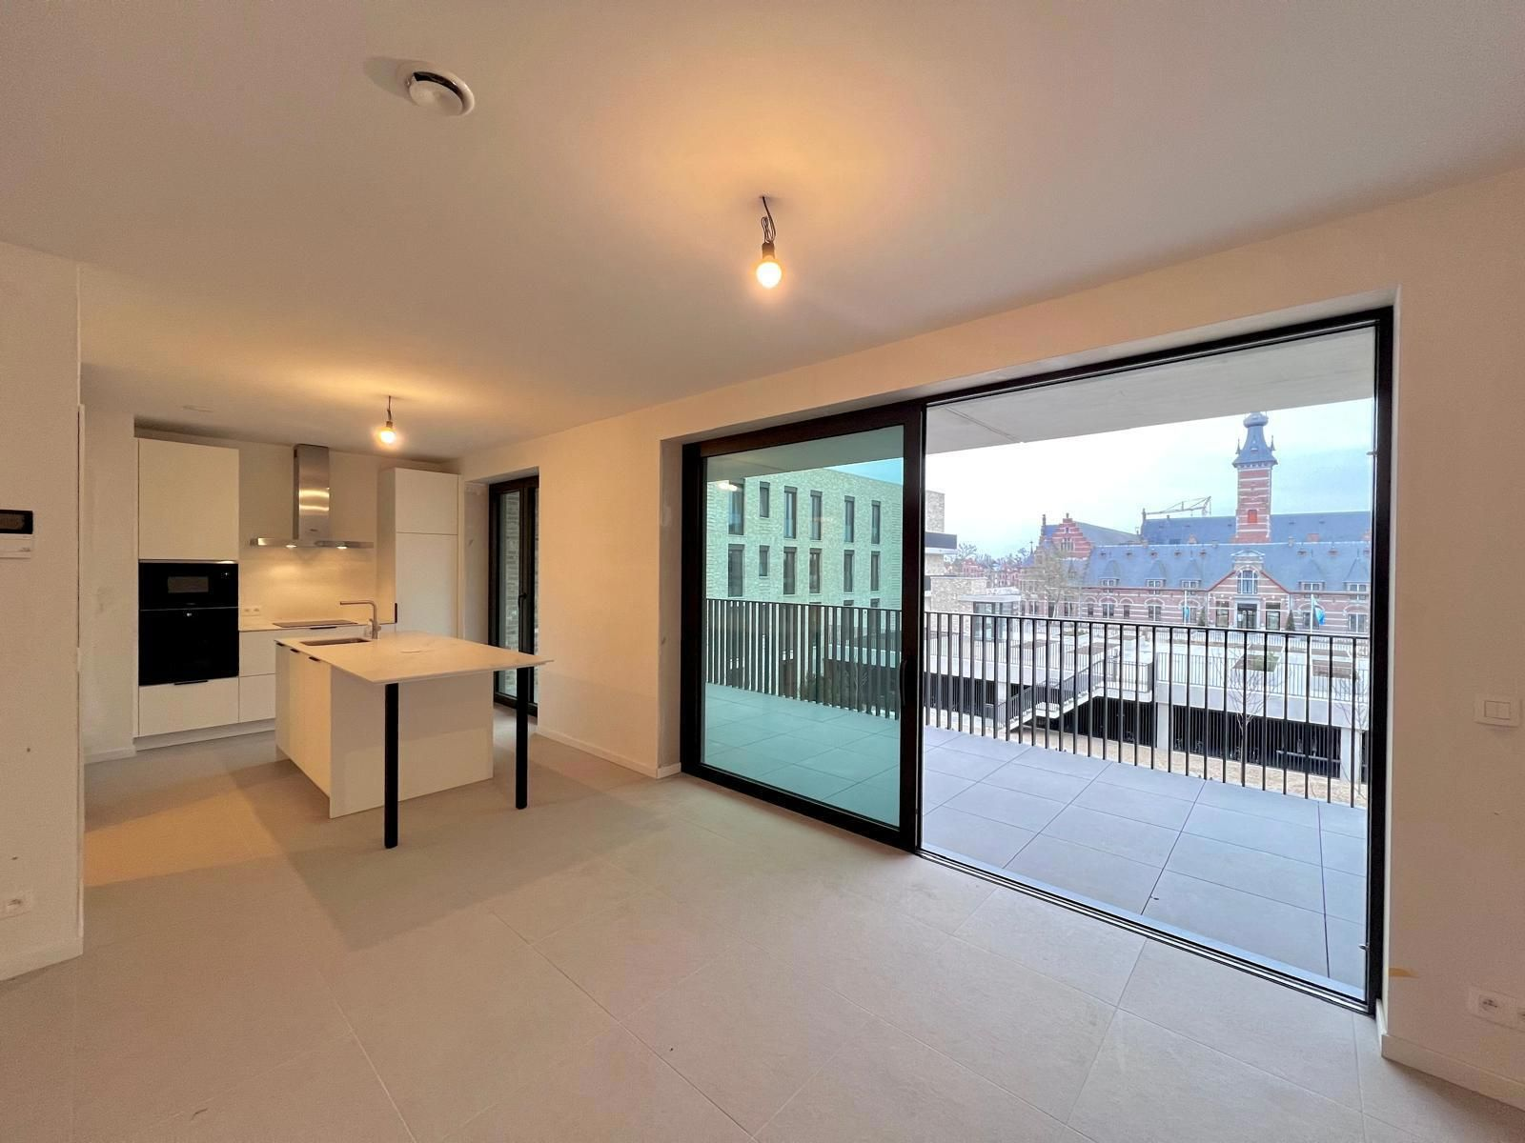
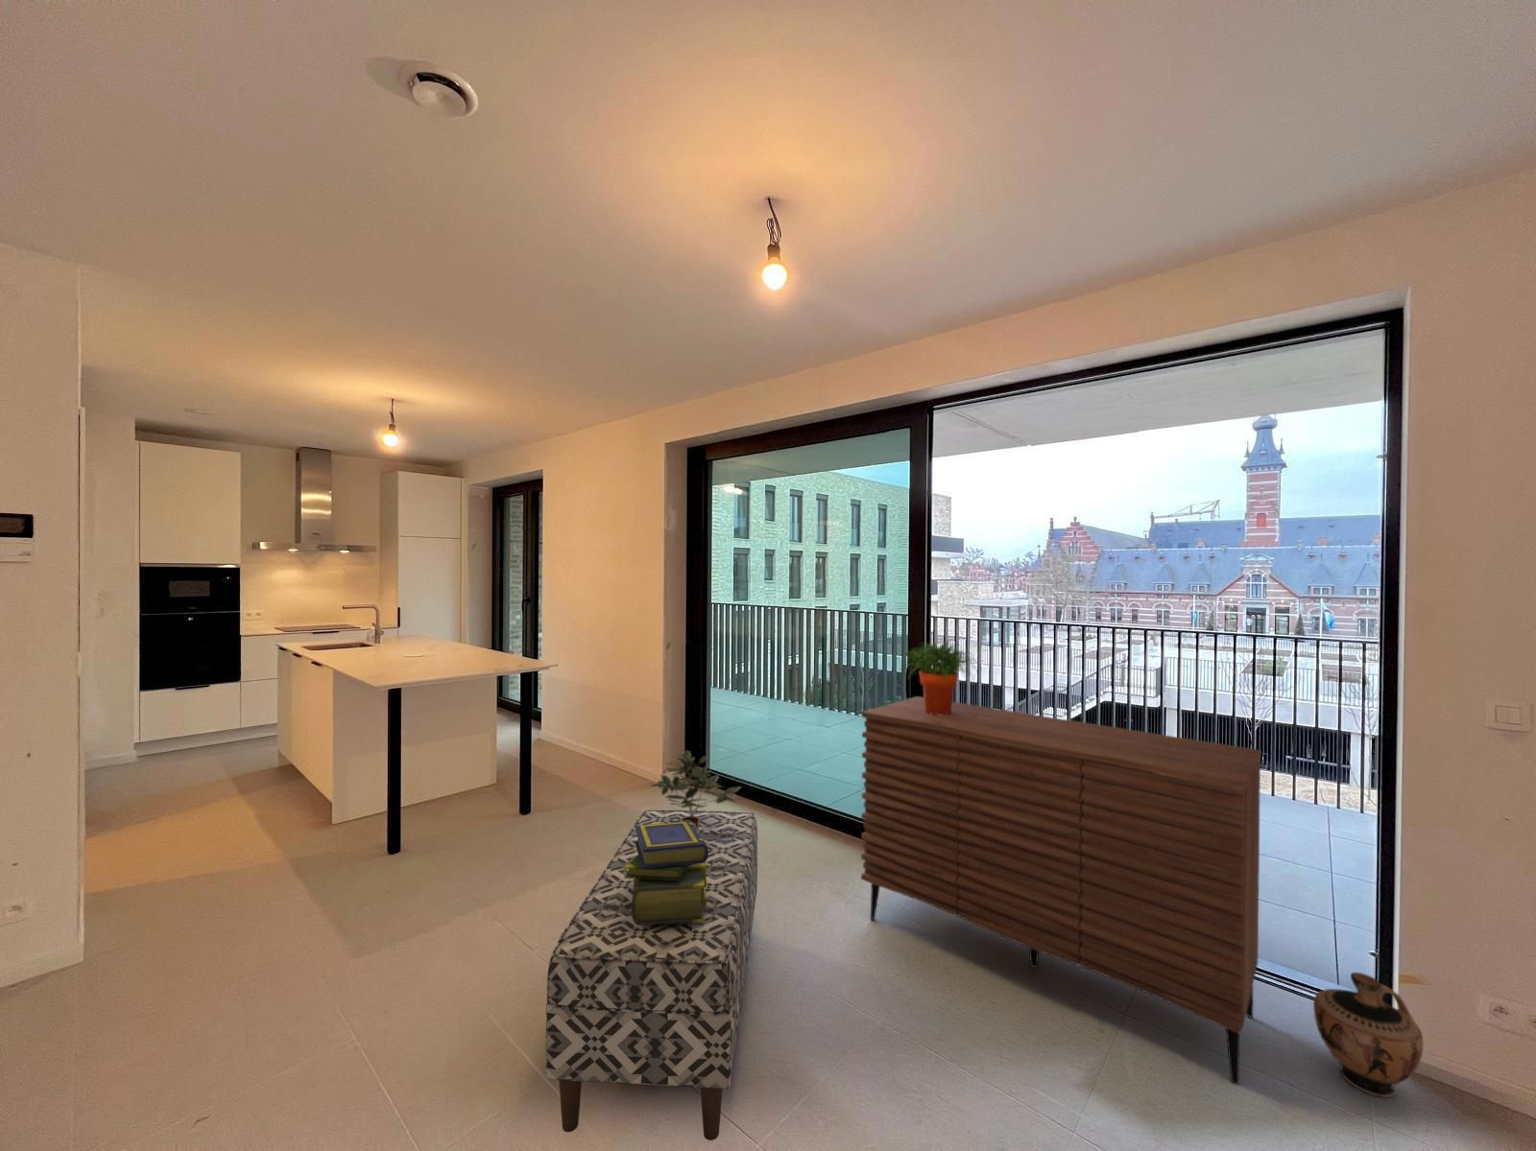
+ sideboard (1036, 846)
+ potted plant (939, 676)
+ bench (675, 937)
+ stack of books (668, 866)
+ potted plant (695, 791)
+ ceramic jug (1365, 1029)
